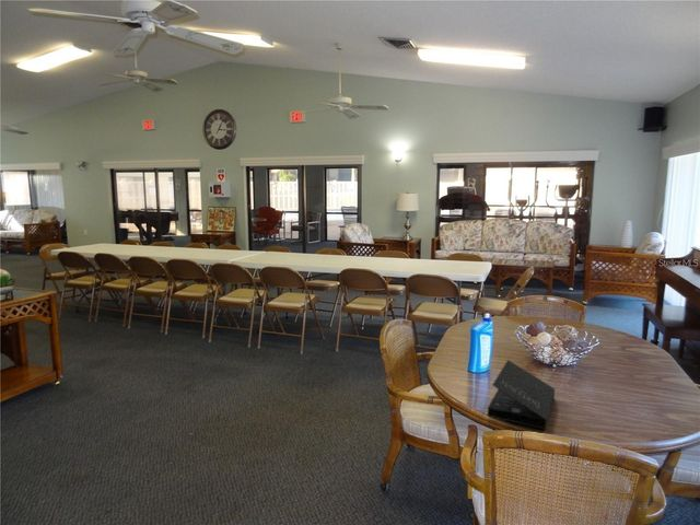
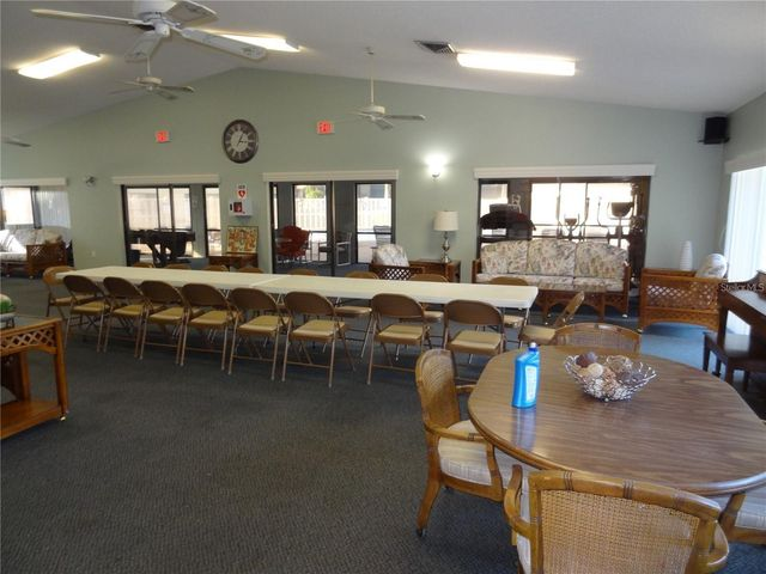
- book (523, 390)
